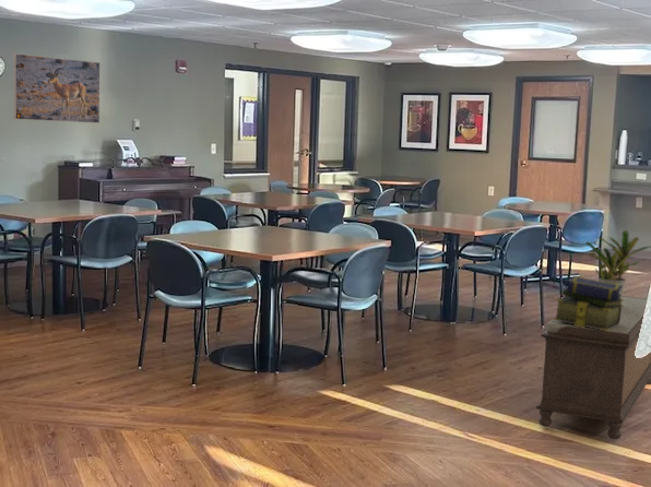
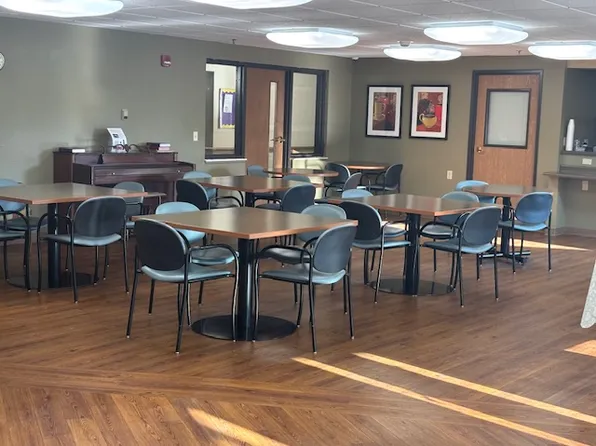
- bench (603, 357)
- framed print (58, 90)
- stack of books (591, 301)
- potted plant (617, 268)
